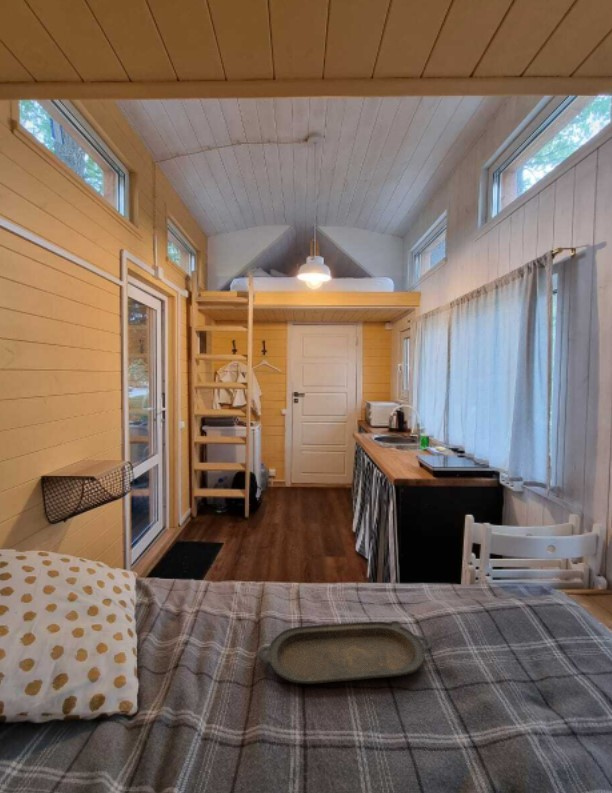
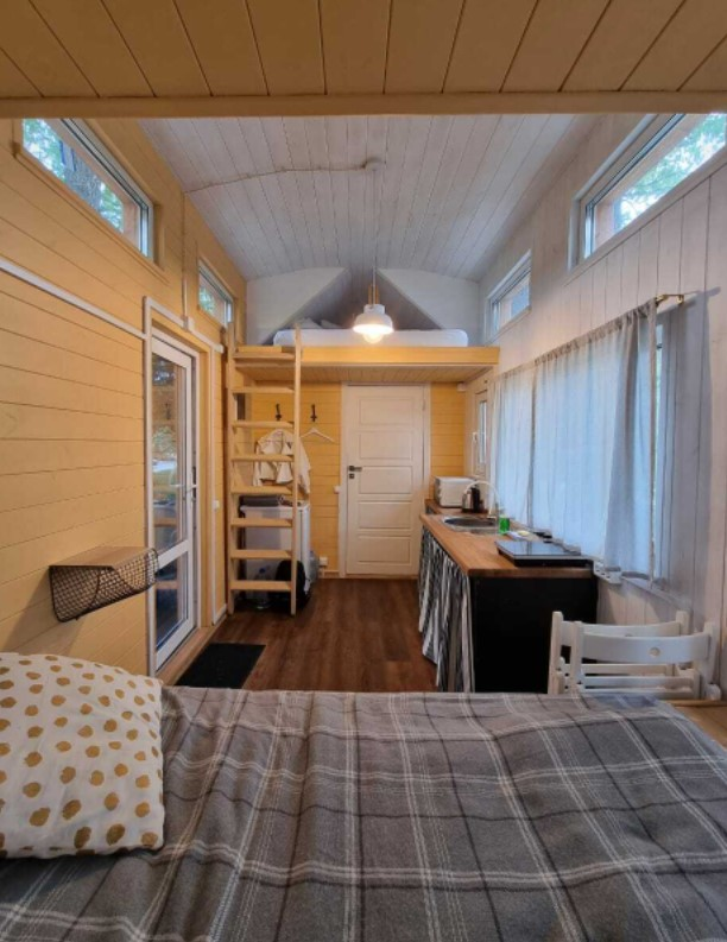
- serving tray (346, 652)
